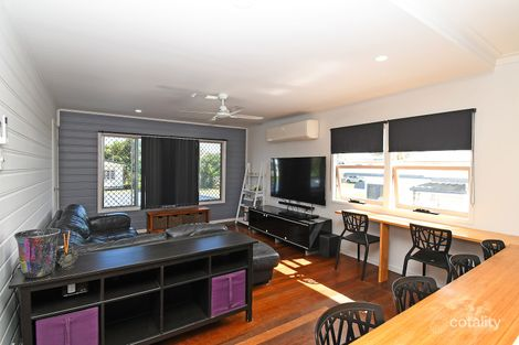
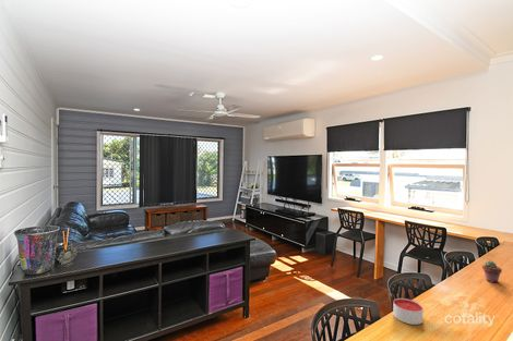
+ potted succulent (491, 270)
+ candle (407, 309)
